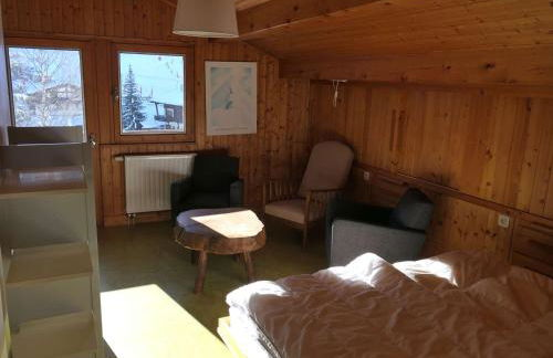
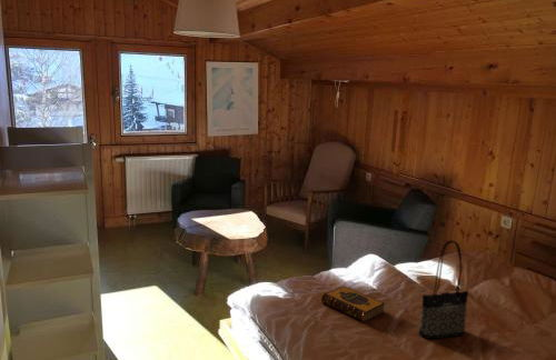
+ tote bag (446, 292)
+ hardback book (351, 303)
